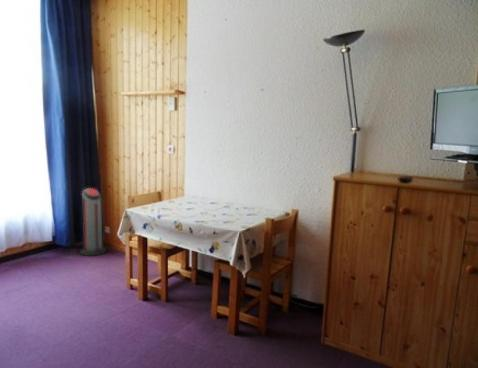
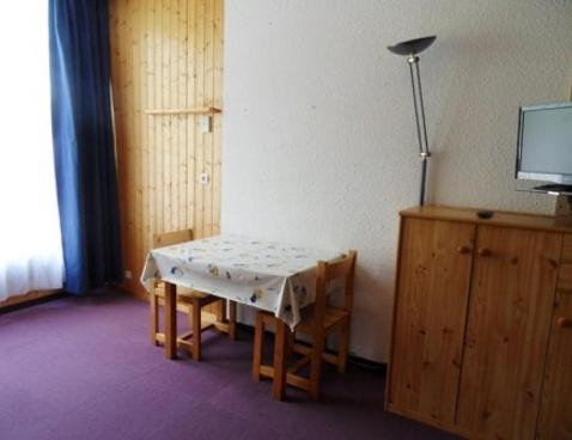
- air purifier (92, 220)
